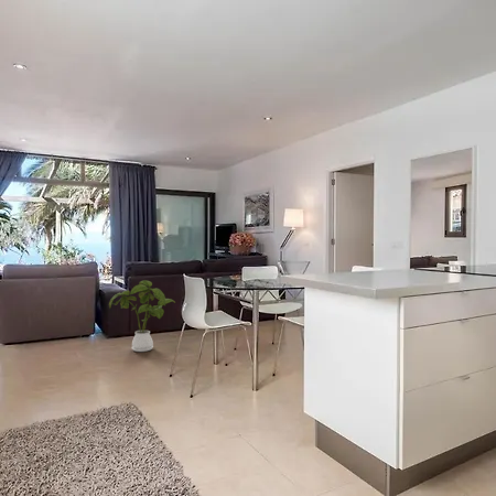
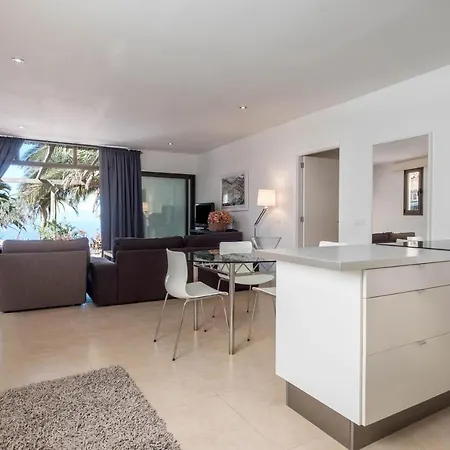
- house plant (148, 315)
